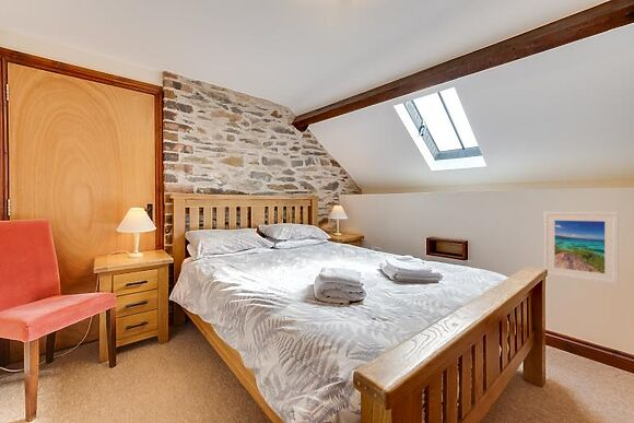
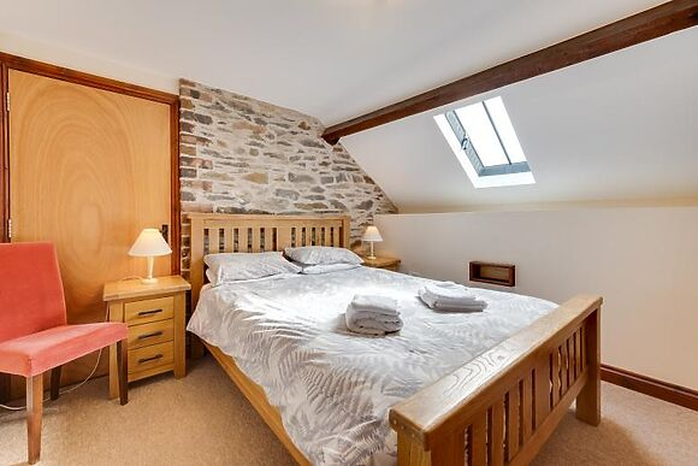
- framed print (578, 245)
